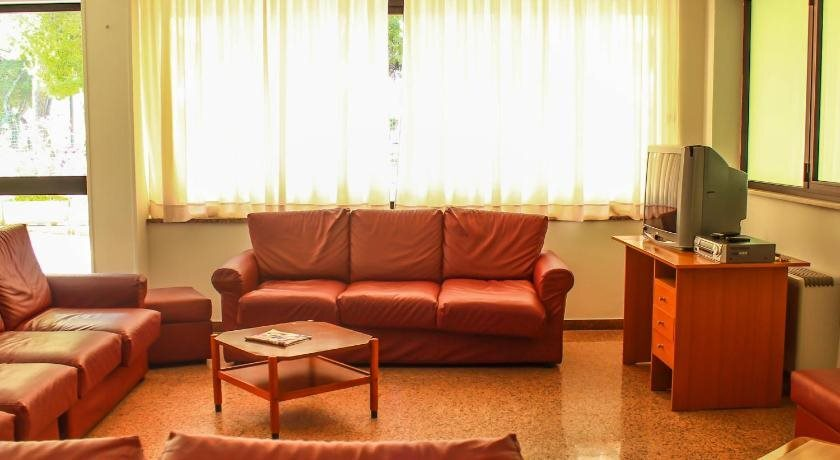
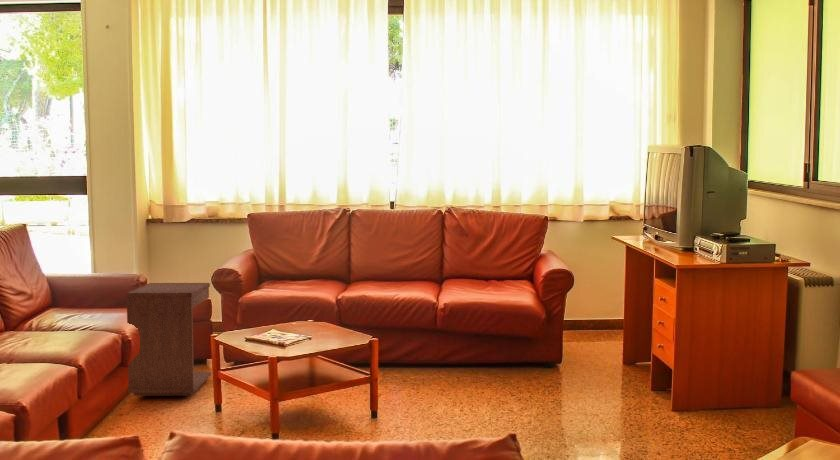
+ side table (170, 338)
